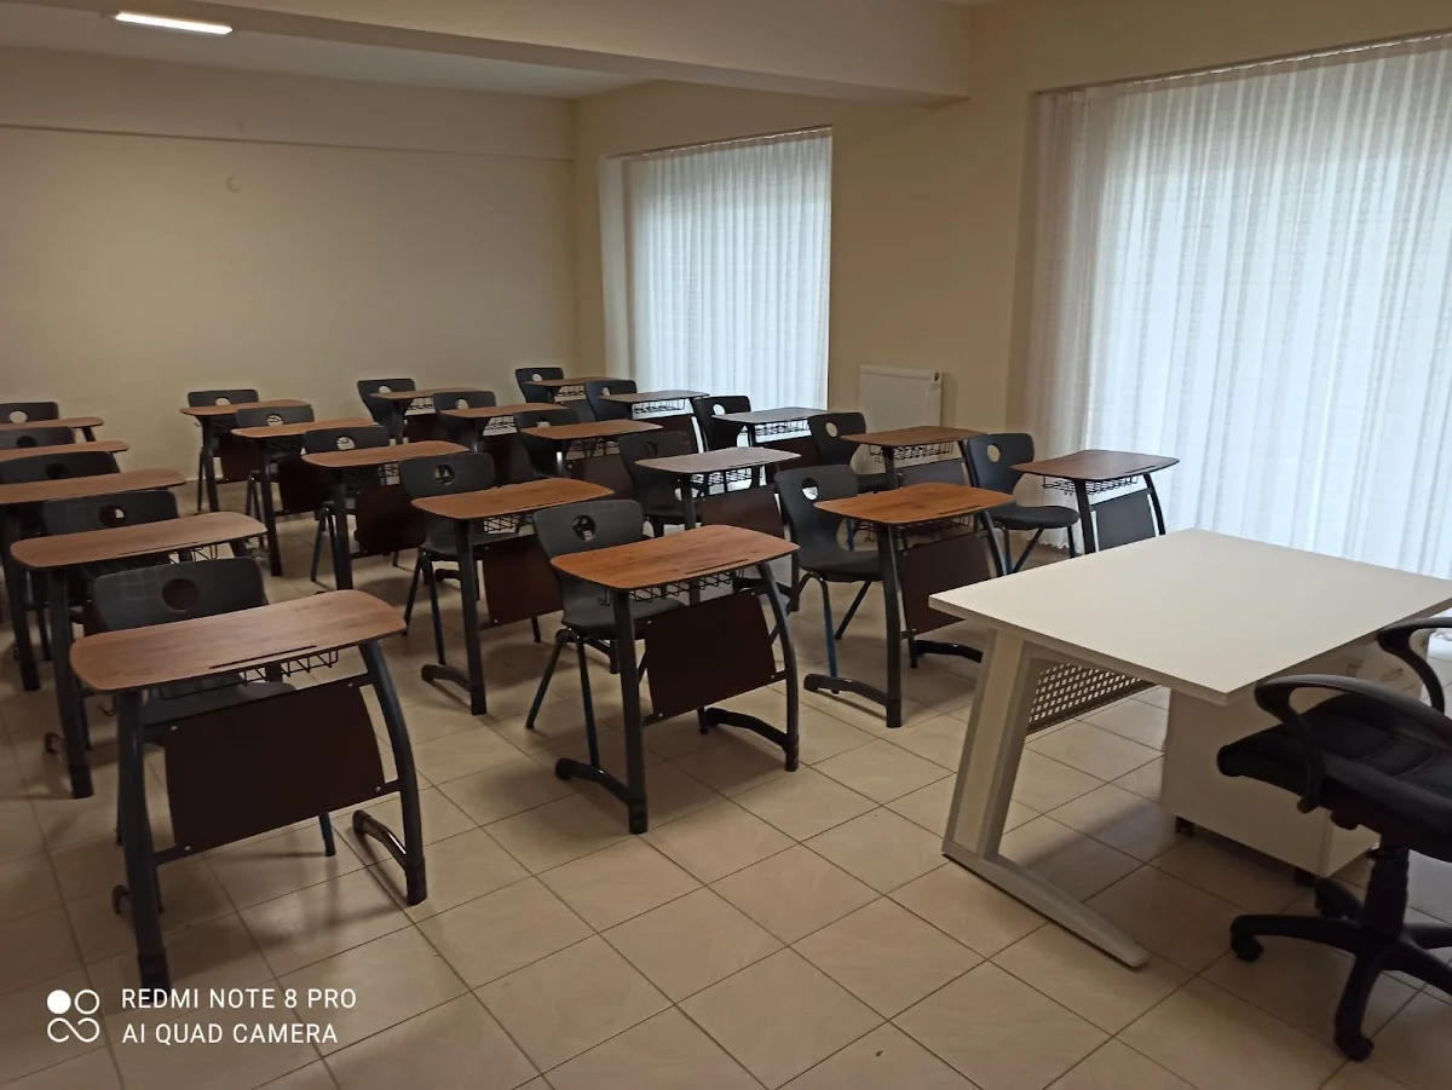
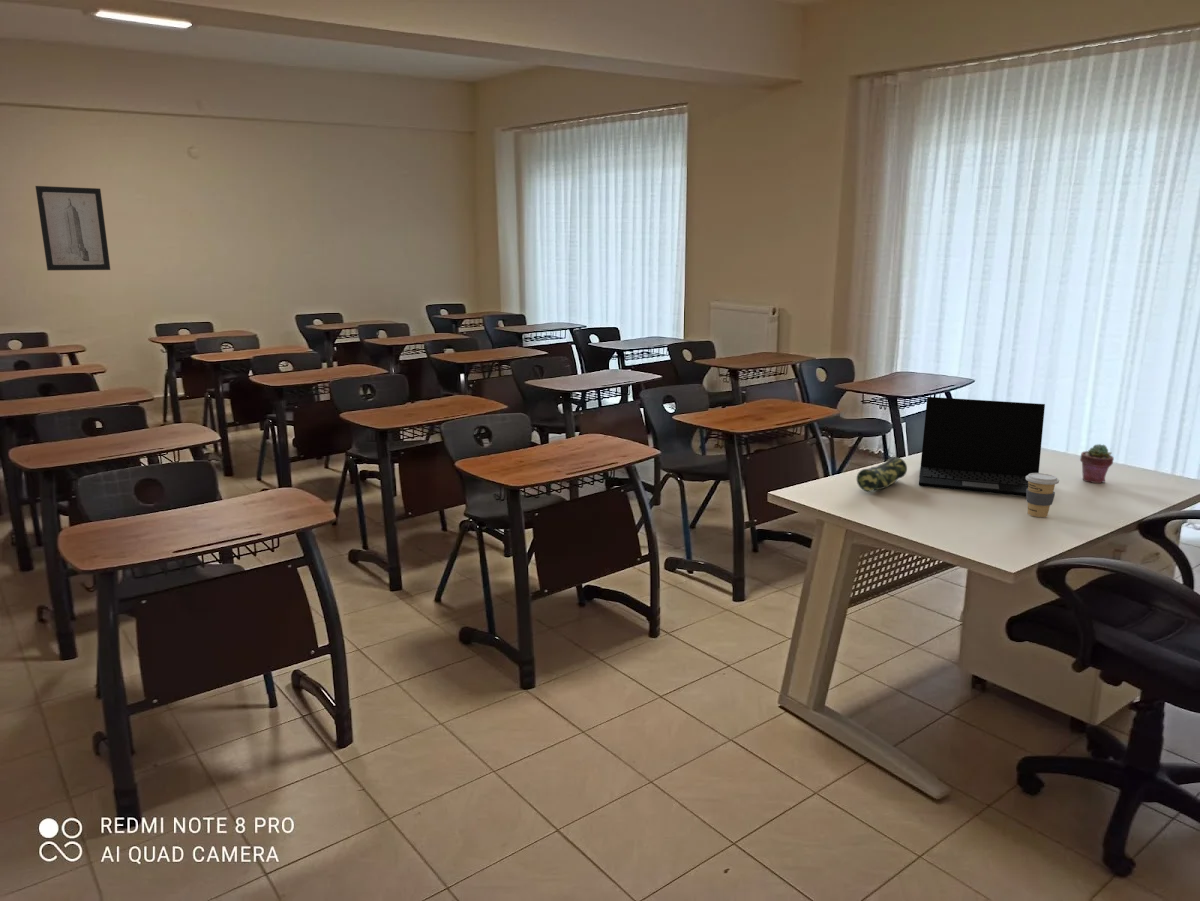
+ coffee cup (1040, 495)
+ wall art (74, 229)
+ potted succulent (1096, 462)
+ laptop (982, 444)
+ pencil case (881, 474)
